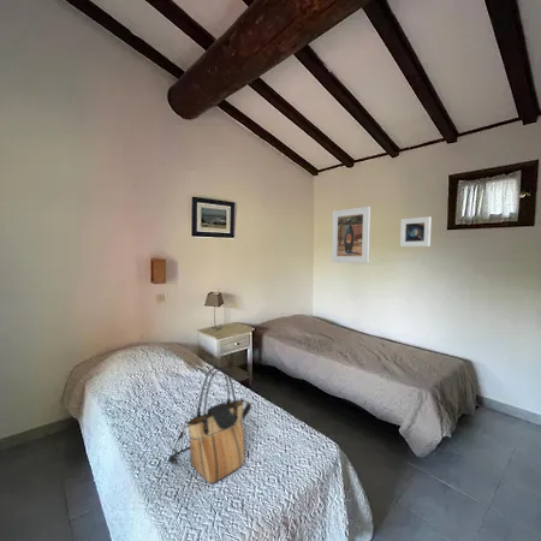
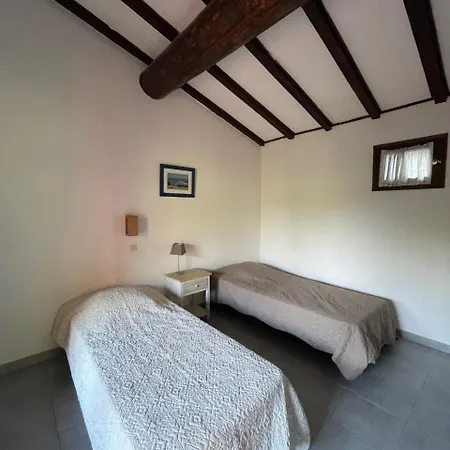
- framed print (415, 232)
- tote bag (213, 411)
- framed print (349, 236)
